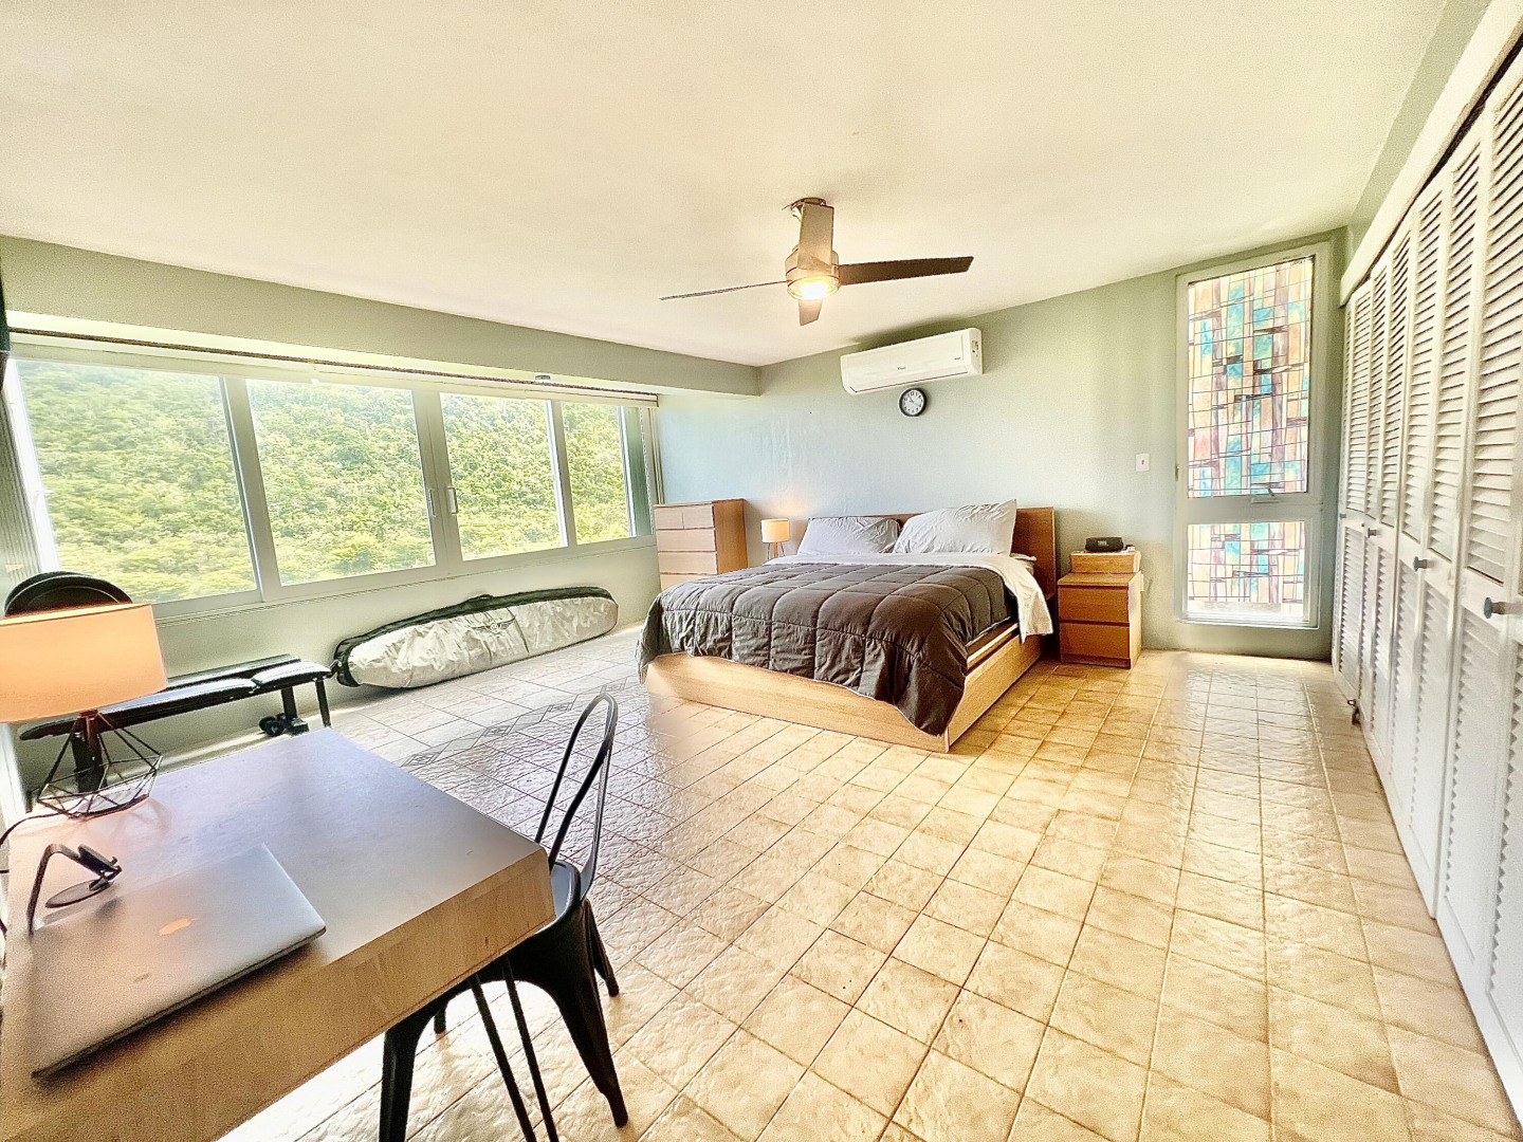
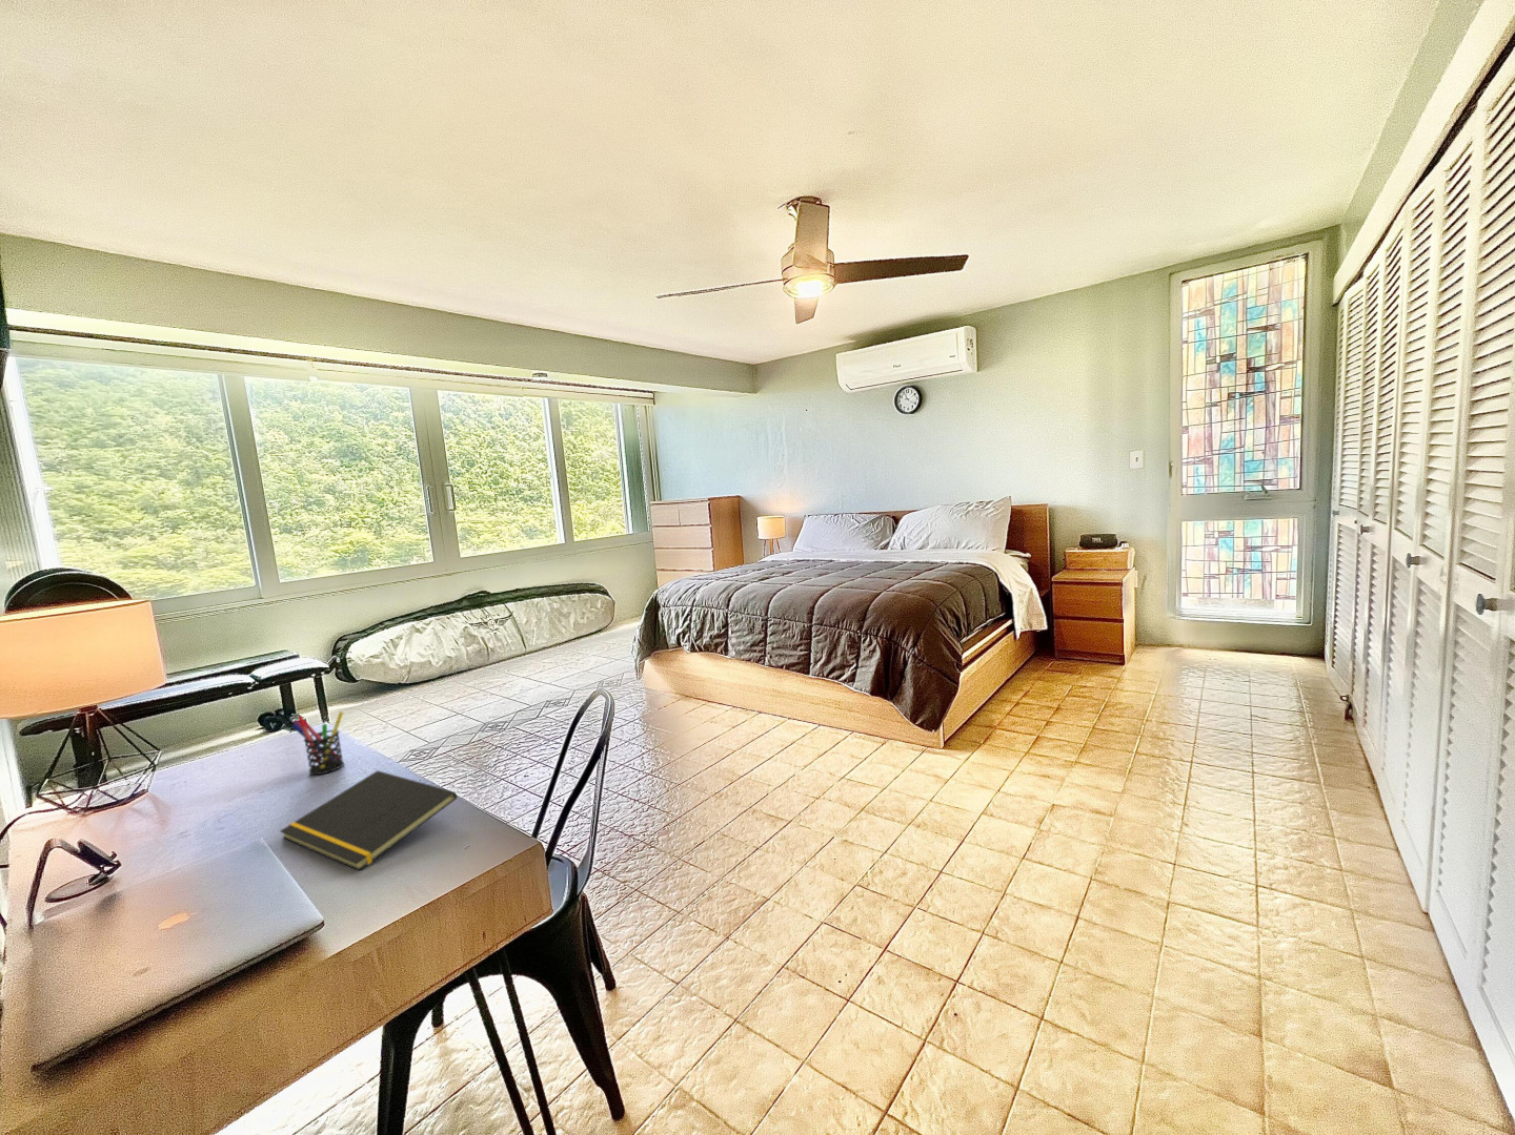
+ pen holder (321, 740)
+ notepad (370, 814)
